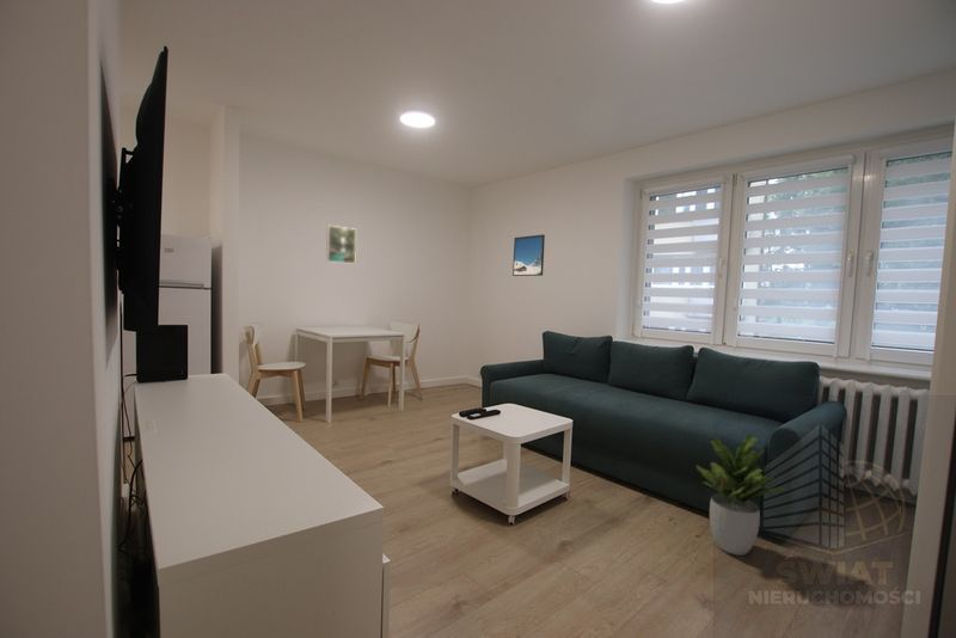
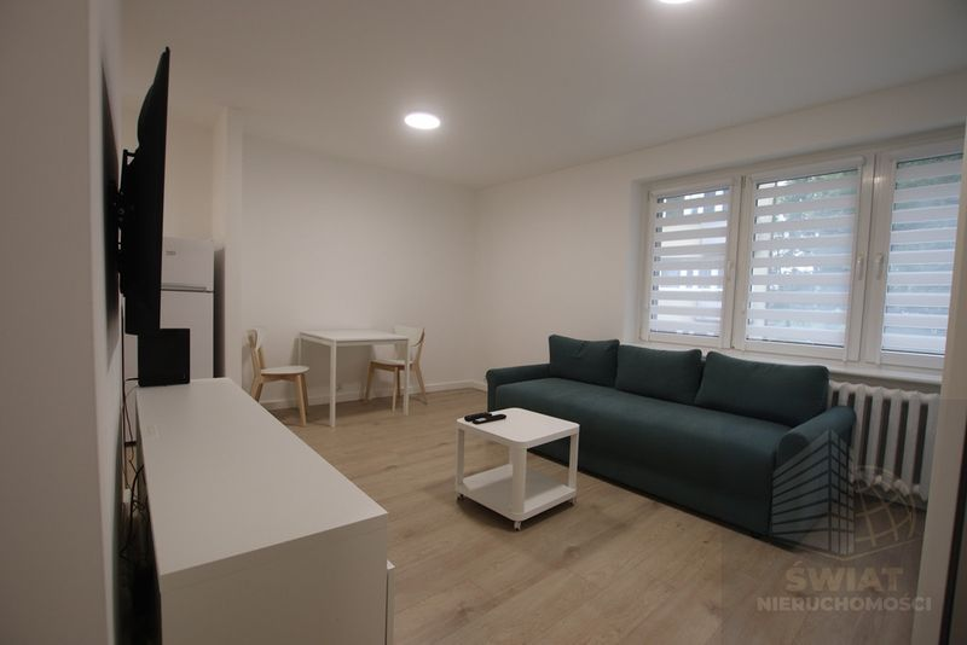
- potted plant (733, 489)
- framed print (528, 256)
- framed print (341, 245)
